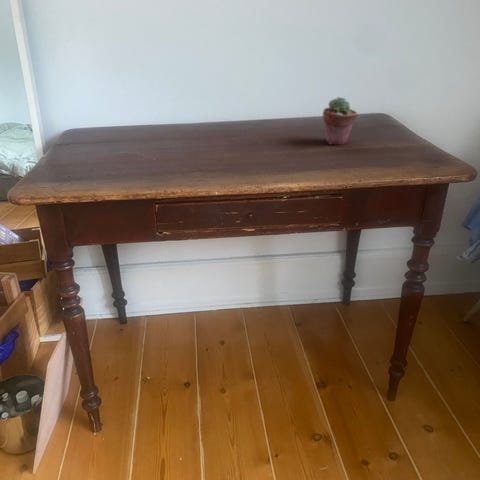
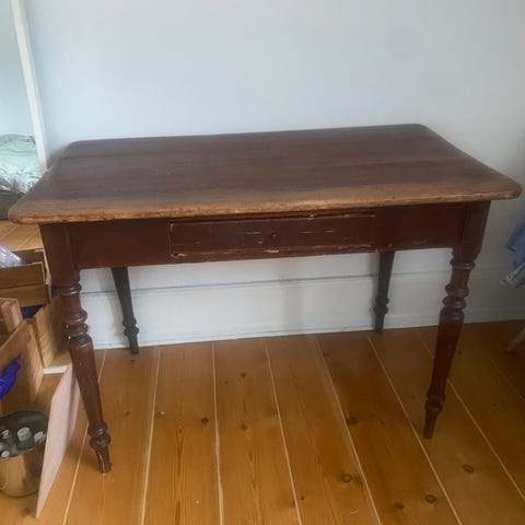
- potted succulent (339, 119)
